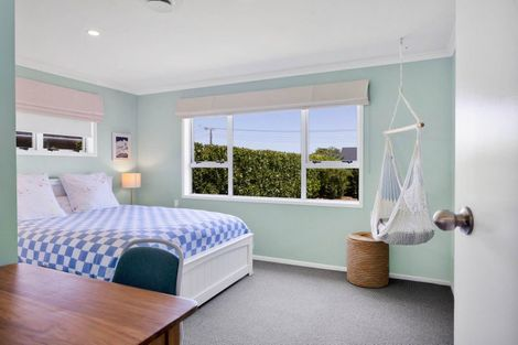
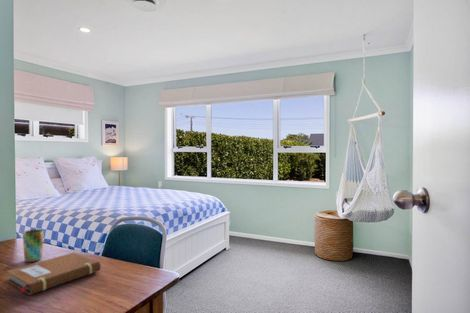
+ notebook (53, 271)
+ cup (33, 245)
